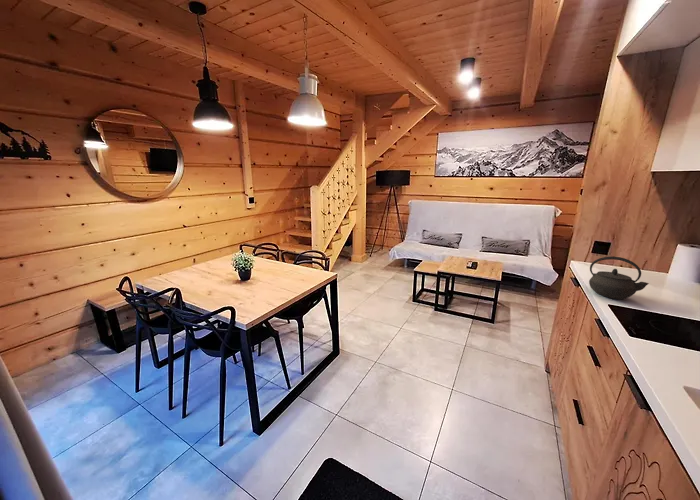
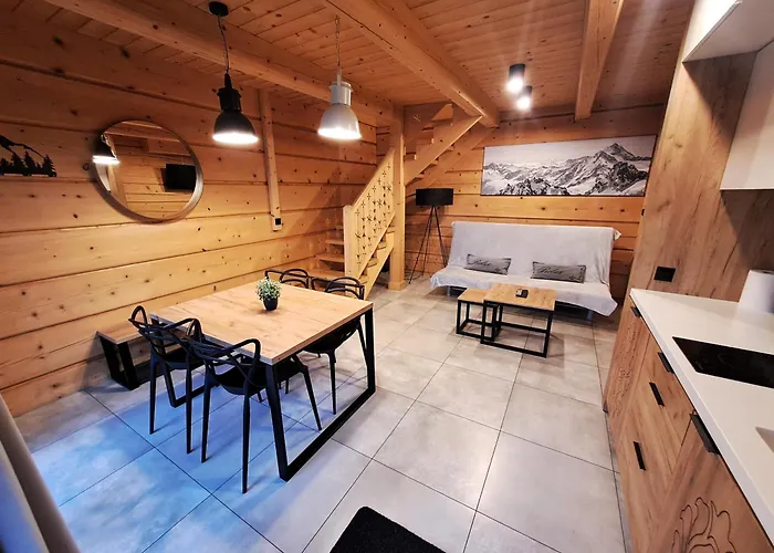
- kettle (617, 277)
